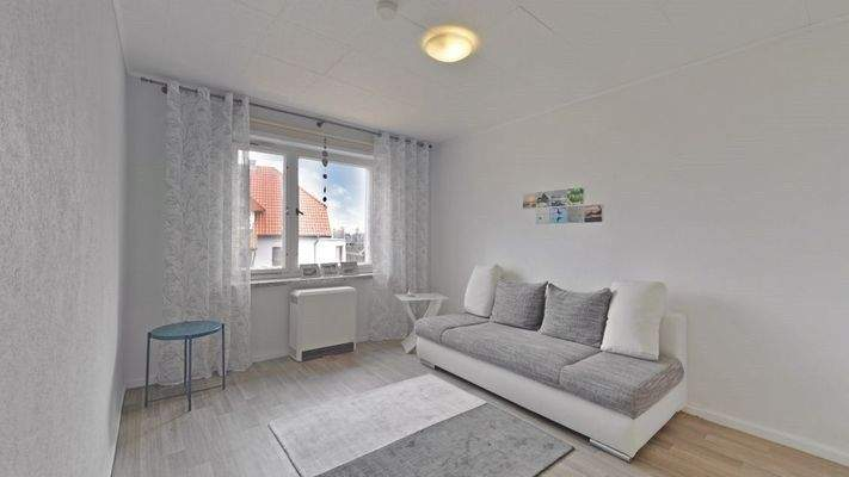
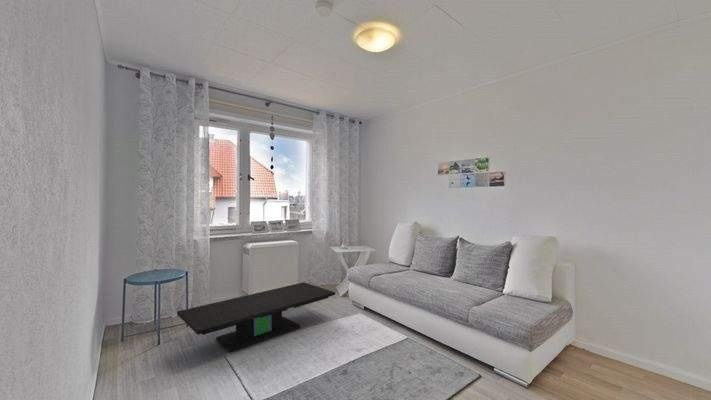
+ coffee table (263, 316)
